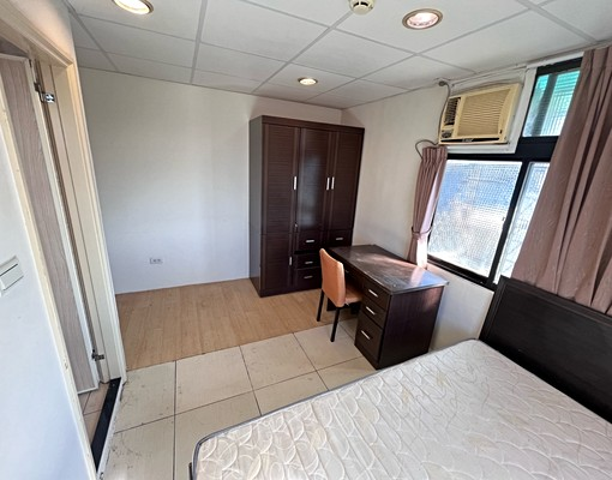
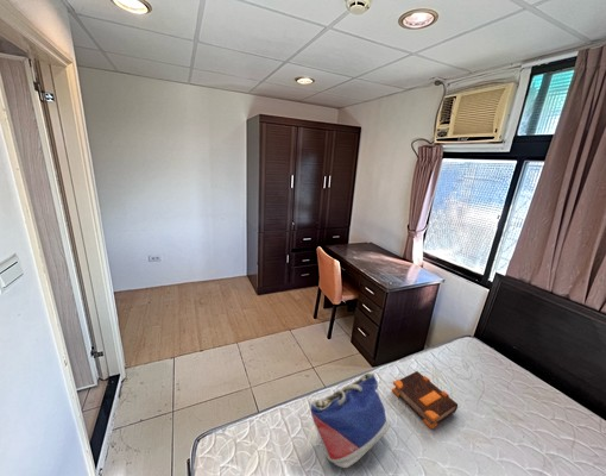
+ tote bag (352, 418)
+ bible (422, 393)
